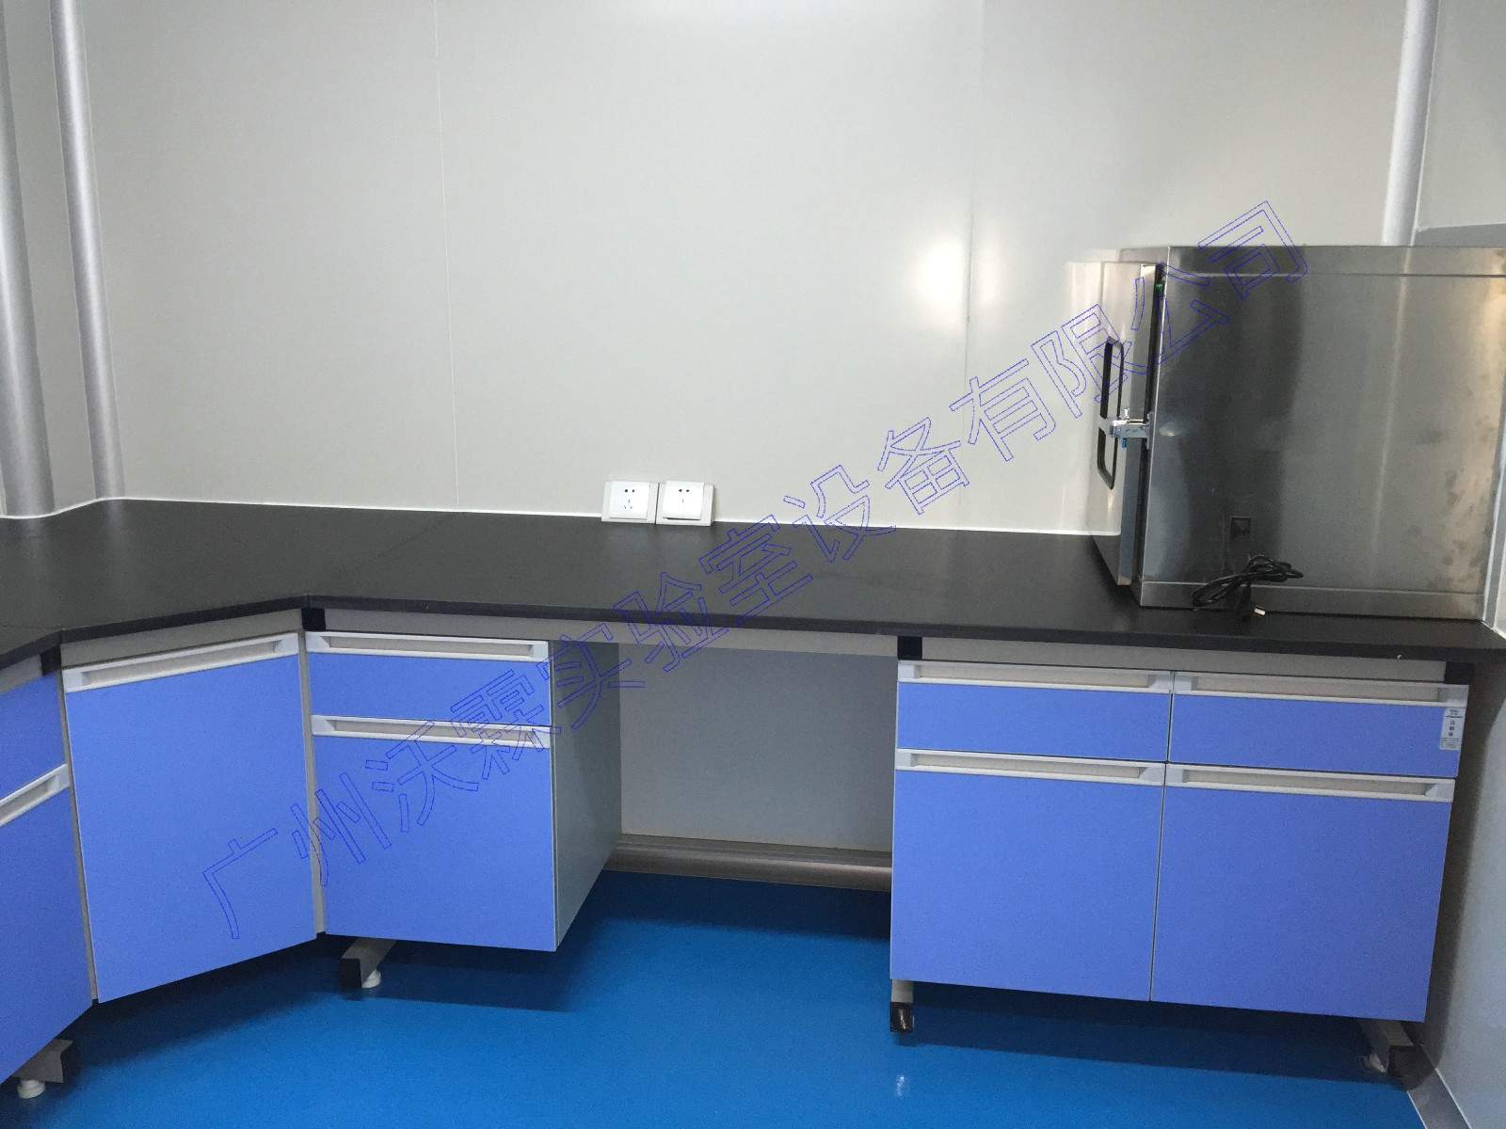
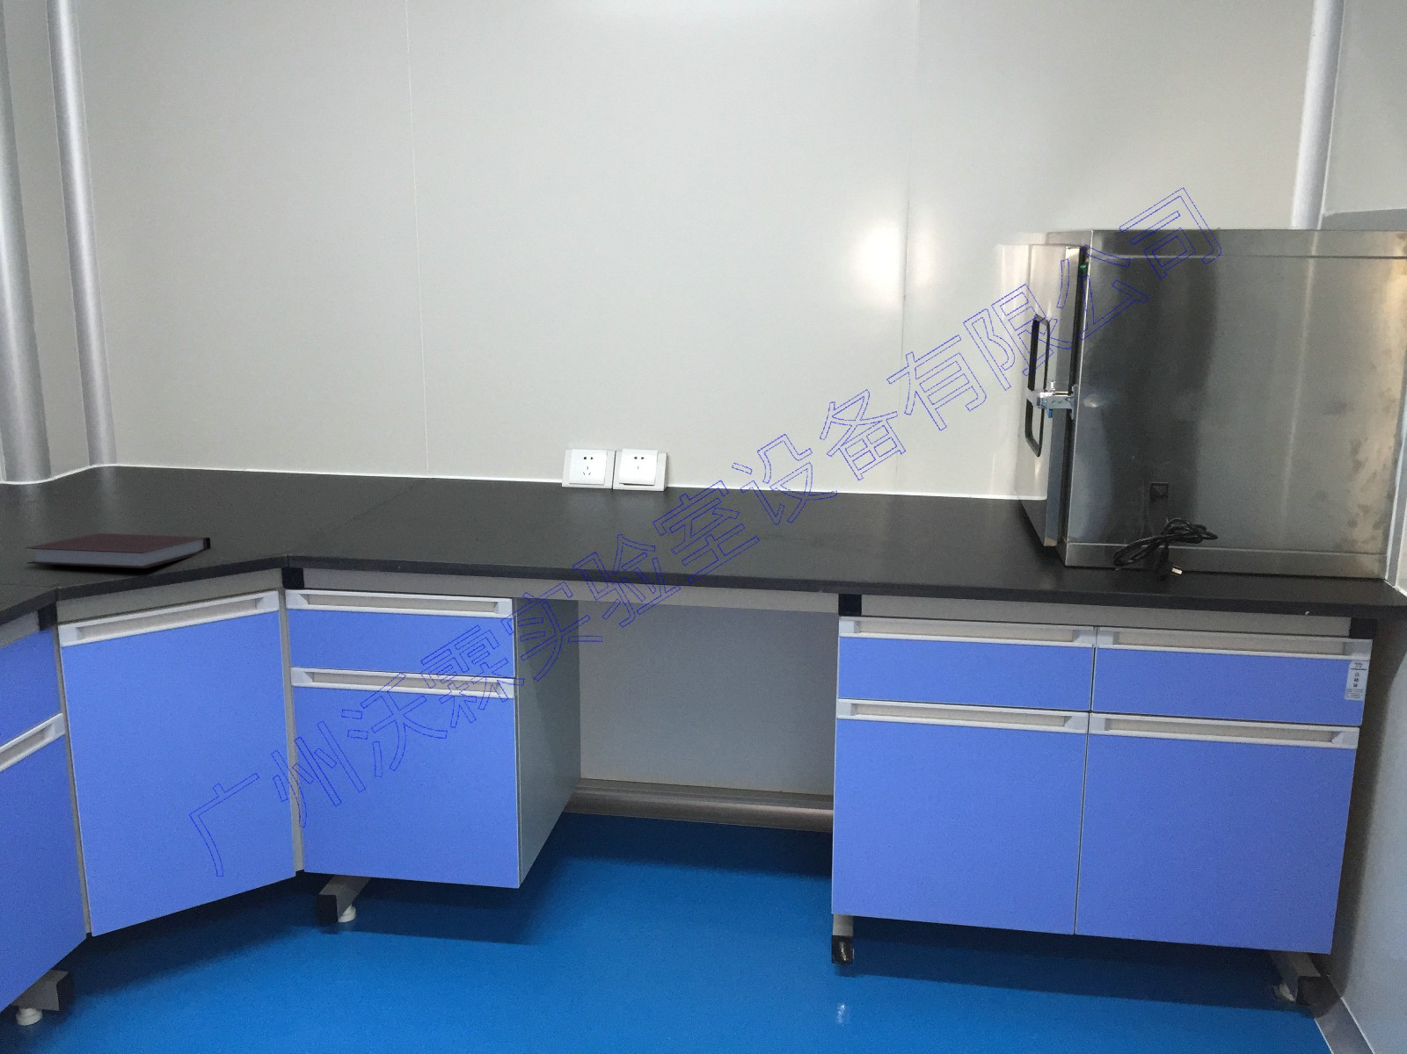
+ notebook (121, 549)
